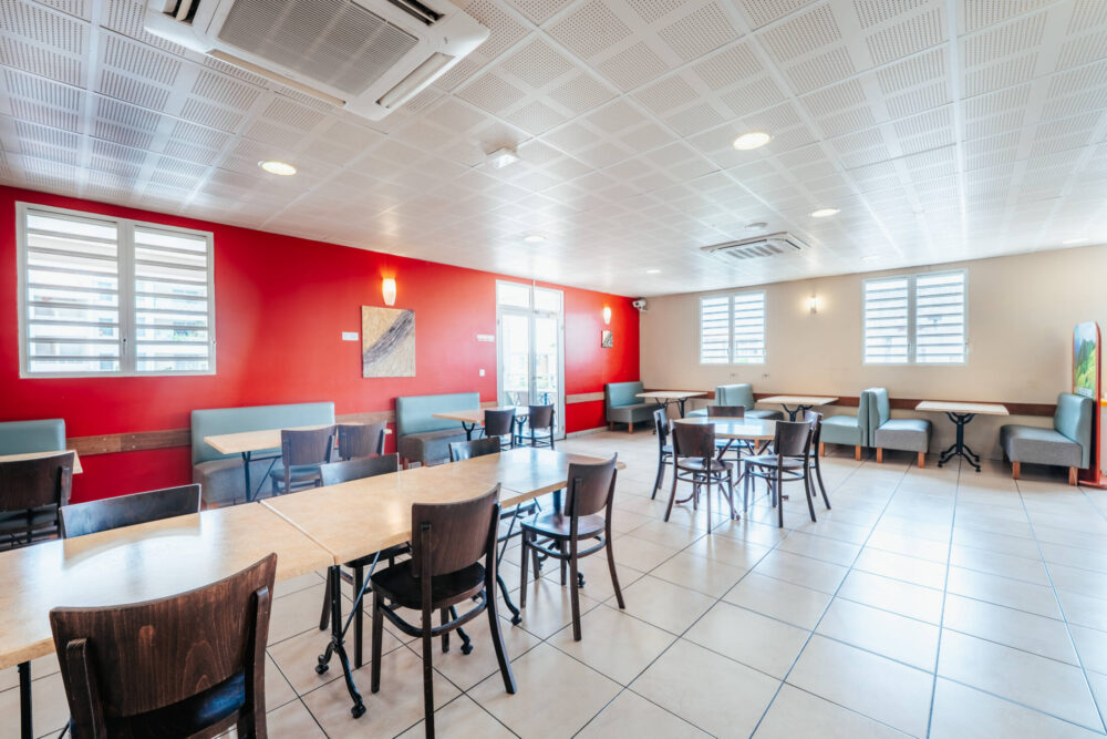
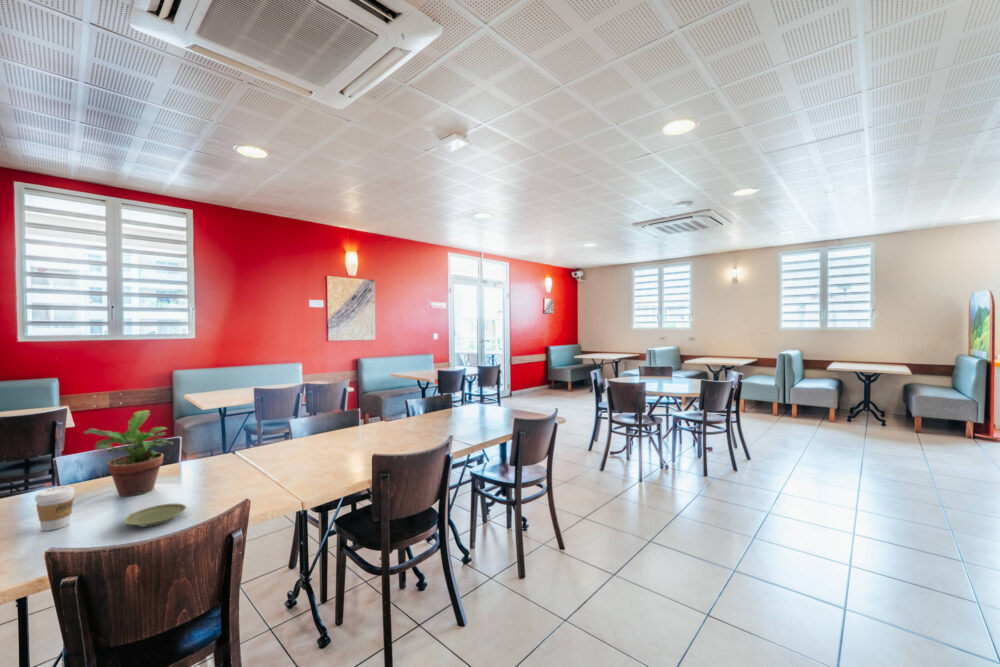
+ plate (156, 516)
+ coffee cup (55, 507)
+ potted plant (133, 455)
